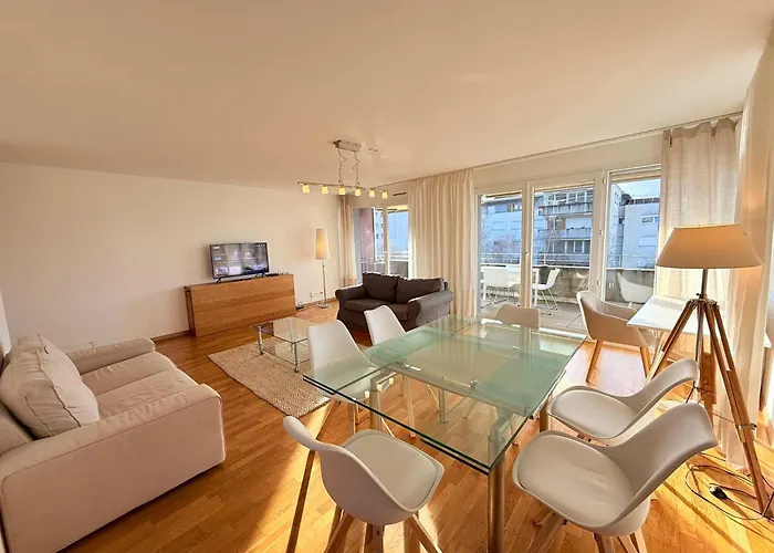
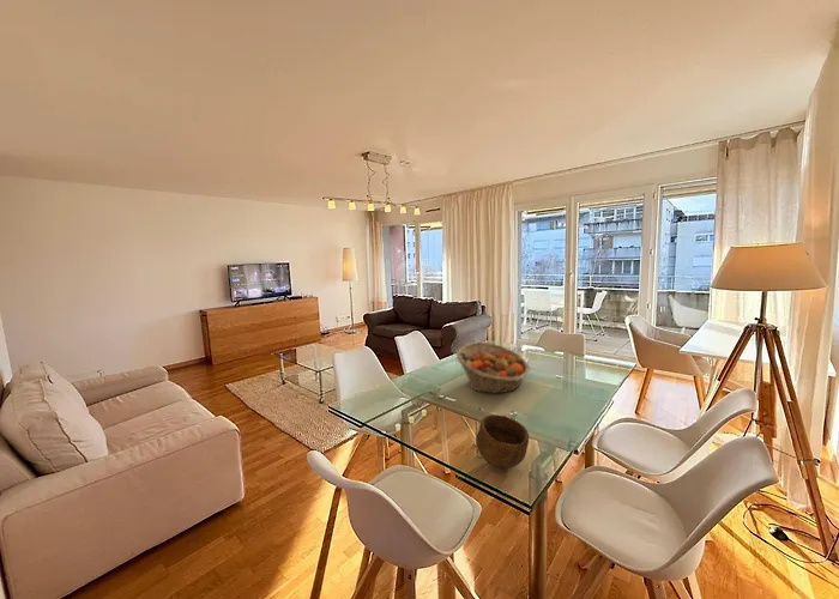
+ fruit basket (493, 365)
+ bowl (502, 442)
